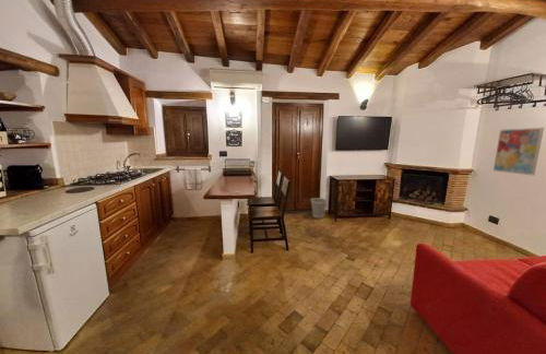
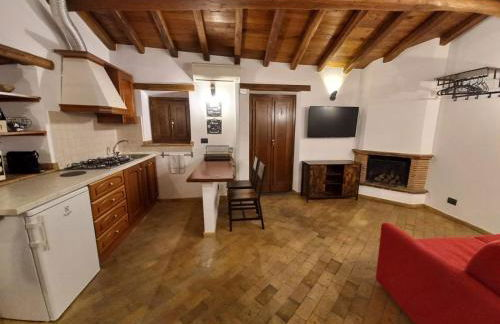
- wastebasket (318, 208)
- wall art (515, 151)
